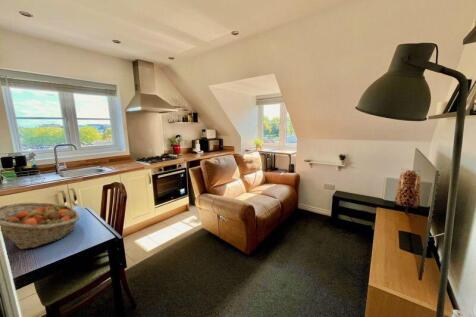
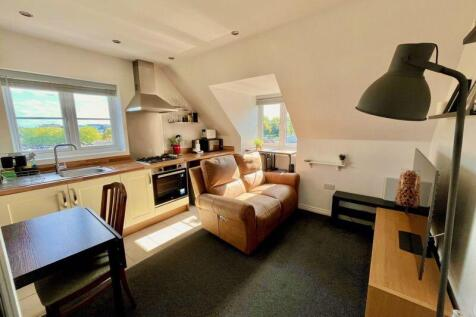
- fruit basket (39, 219)
